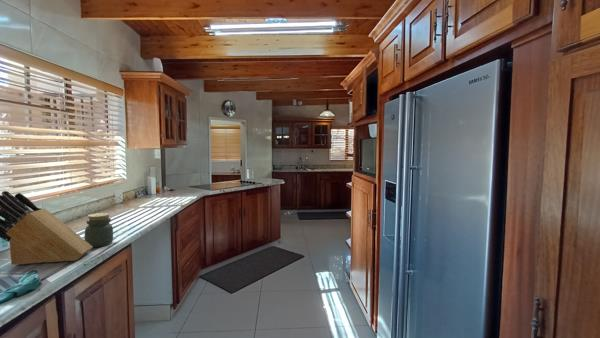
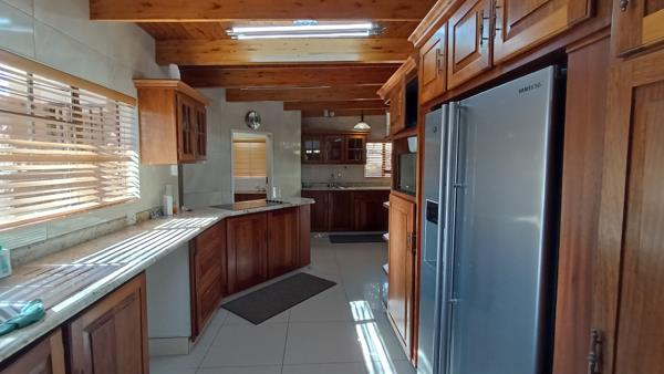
- jar (98, 229)
- knife block (40, 224)
